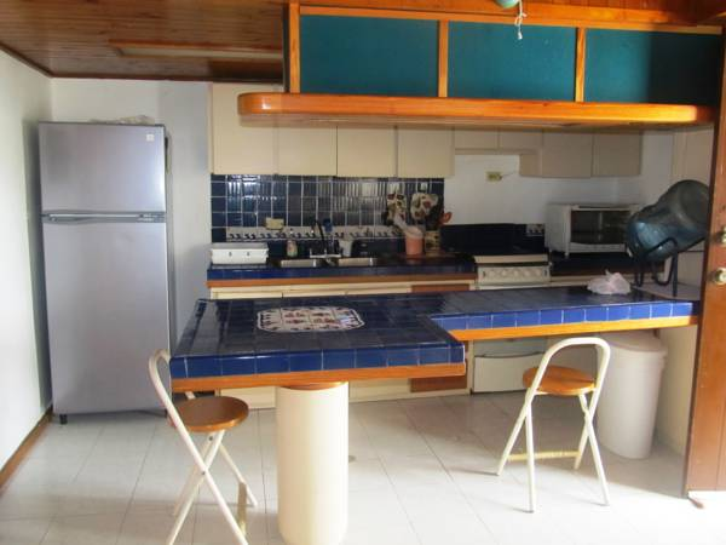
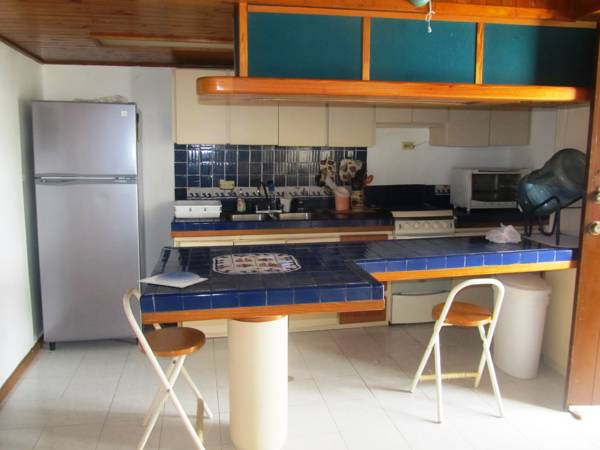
+ bowl (177, 276)
